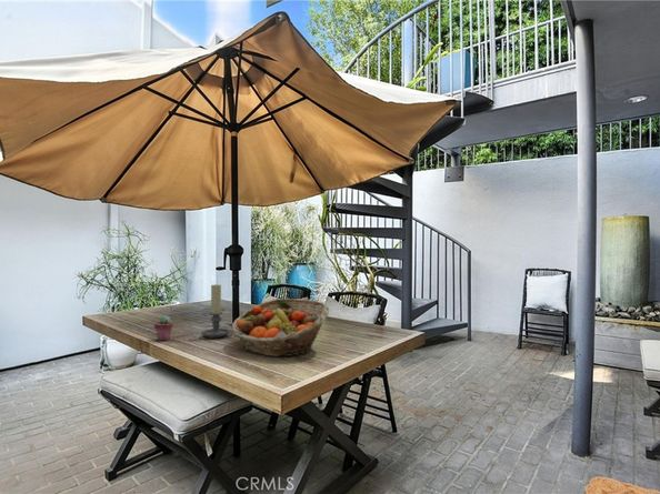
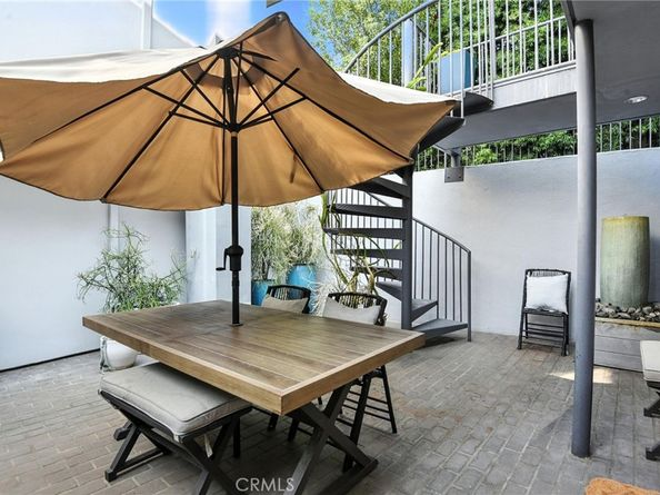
- fruit basket (280, 324)
- potted succulent (163, 326)
- candle holder (218, 310)
